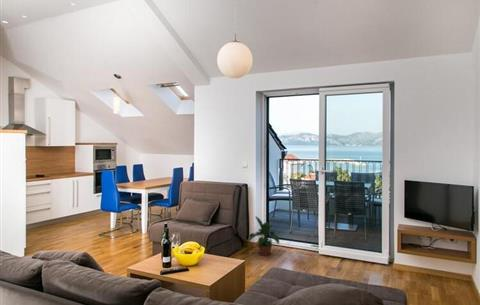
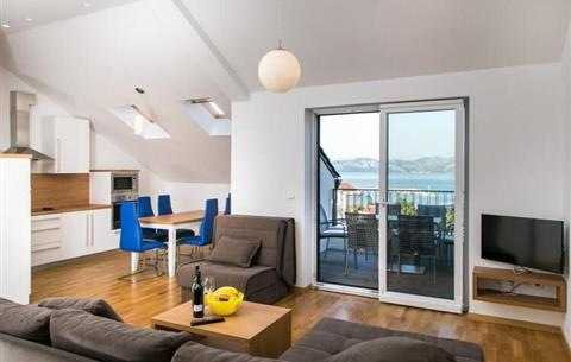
- potted plant (264, 234)
